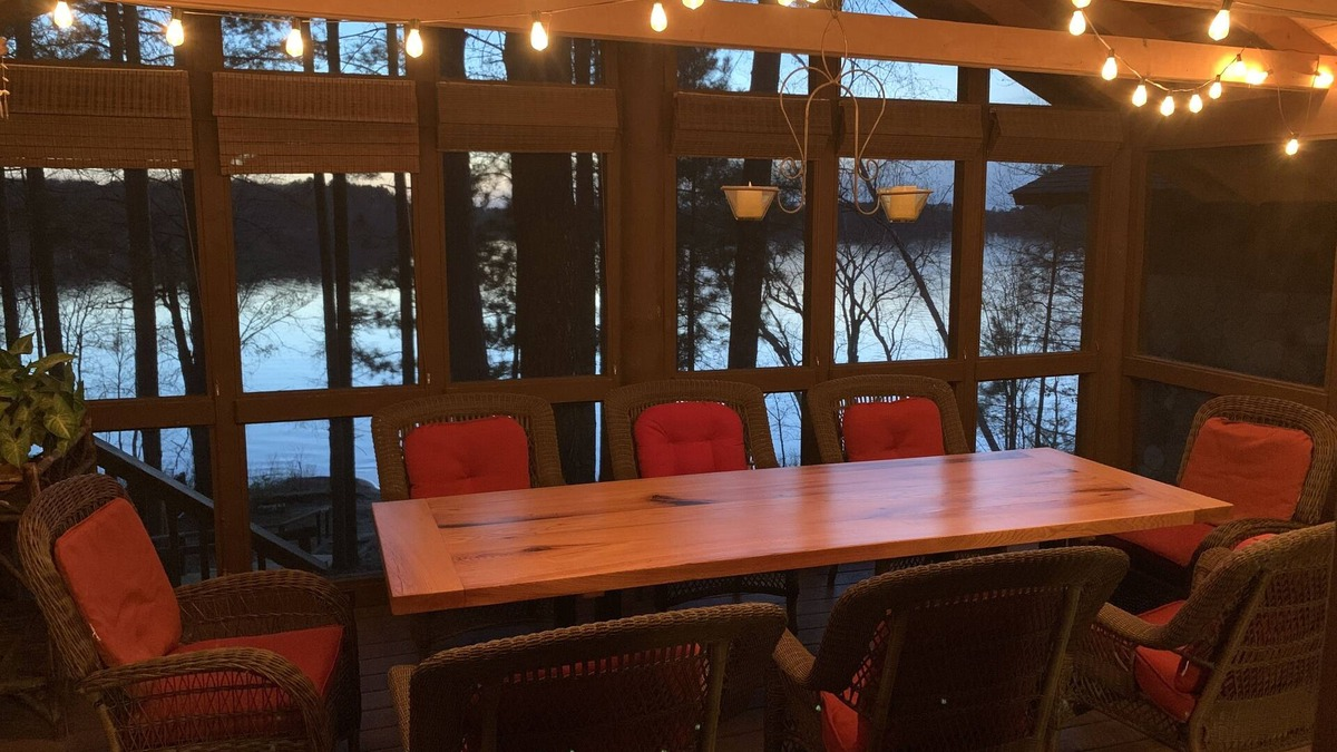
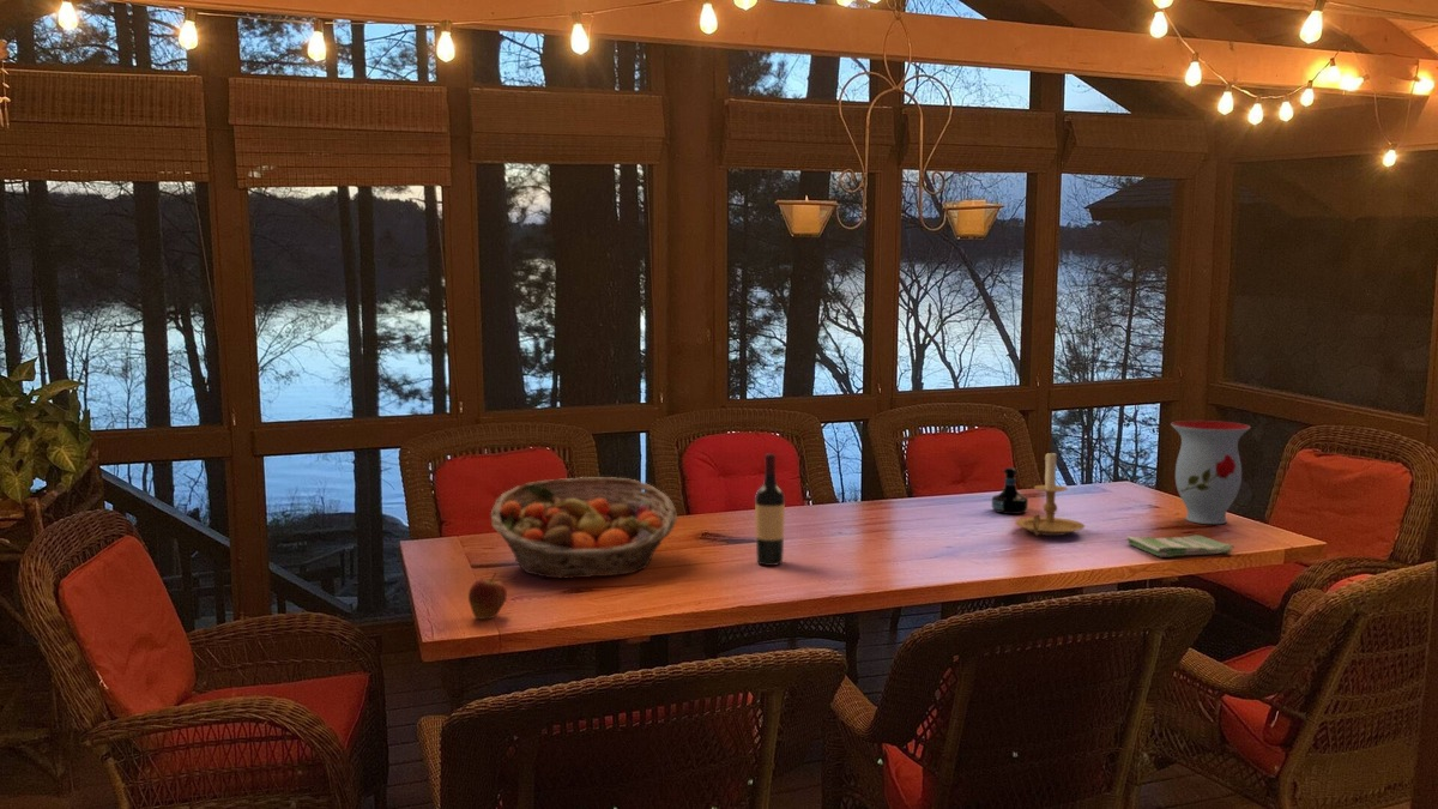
+ apple (488, 596)
+ fruit basket (584, 526)
+ dish towel (1178, 543)
+ wine bottle (769, 508)
+ candle holder (1050, 491)
+ vase (1208, 472)
+ tequila bottle (1009, 489)
